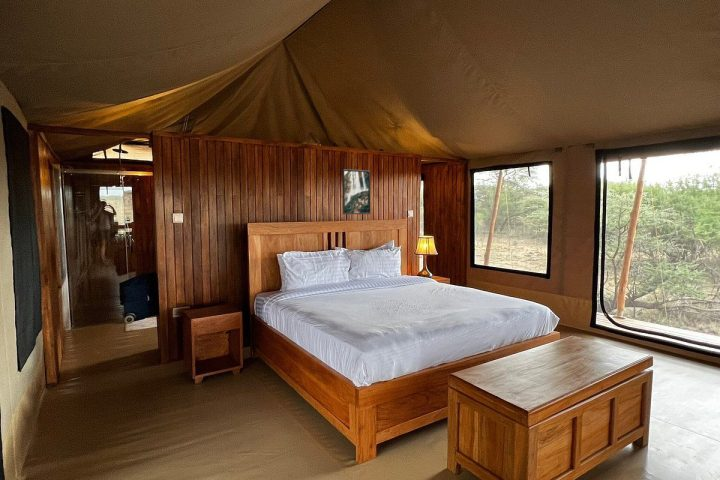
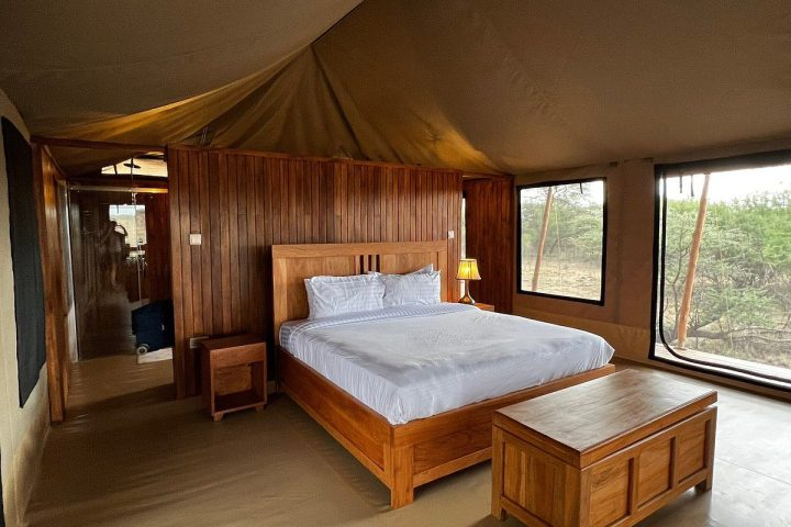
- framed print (356, 192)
